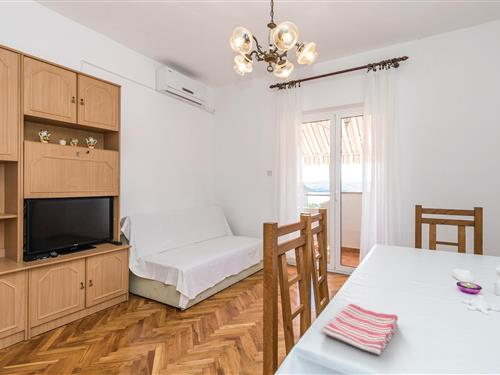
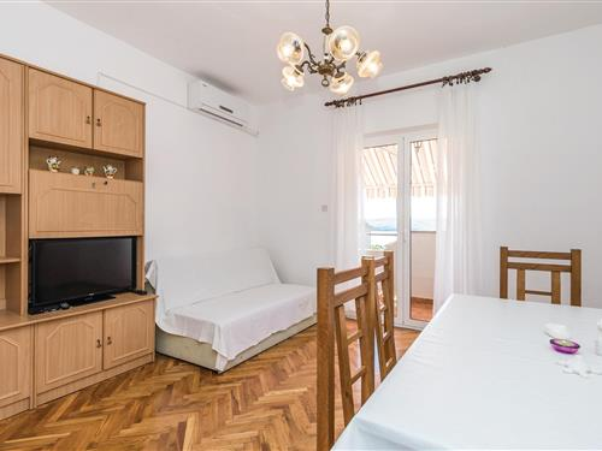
- dish towel (361, 324)
